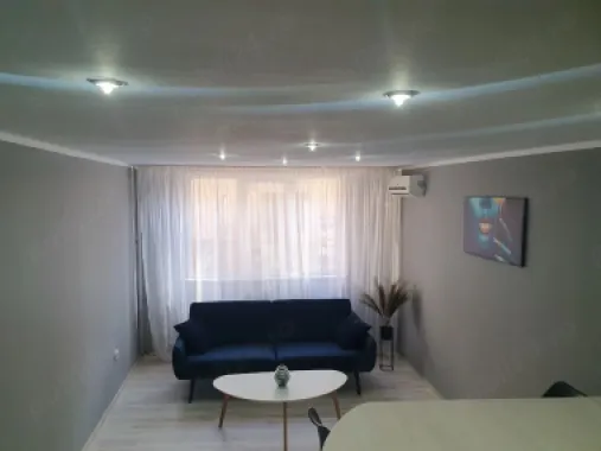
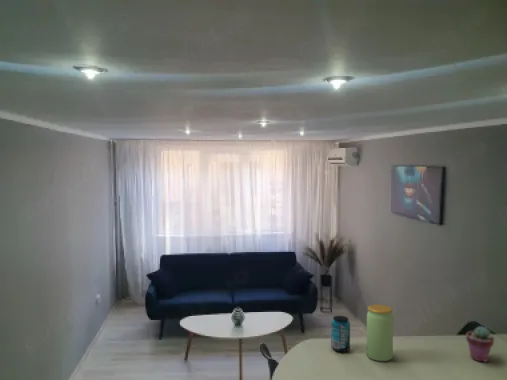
+ beverage can (340, 333)
+ potted succulent (479, 342)
+ jar (379, 332)
